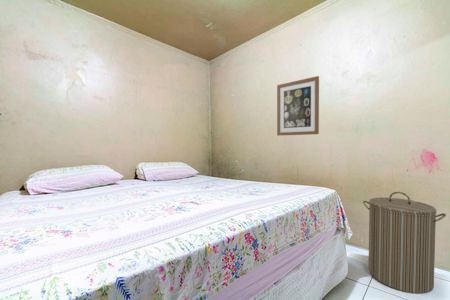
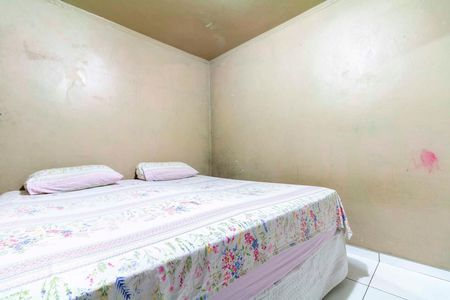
- laundry hamper (399, 234)
- wall art (296, 108)
